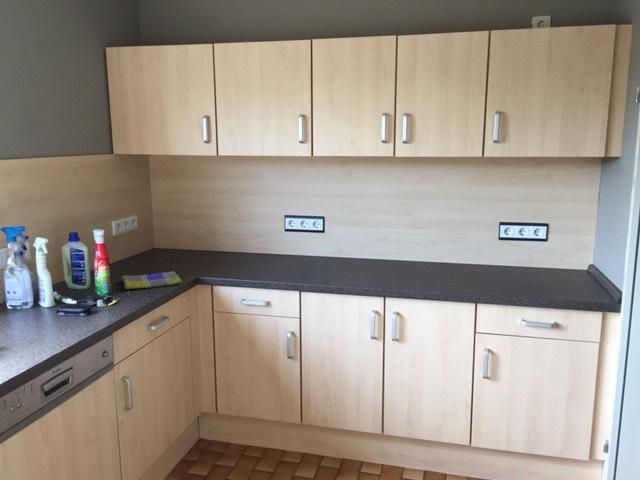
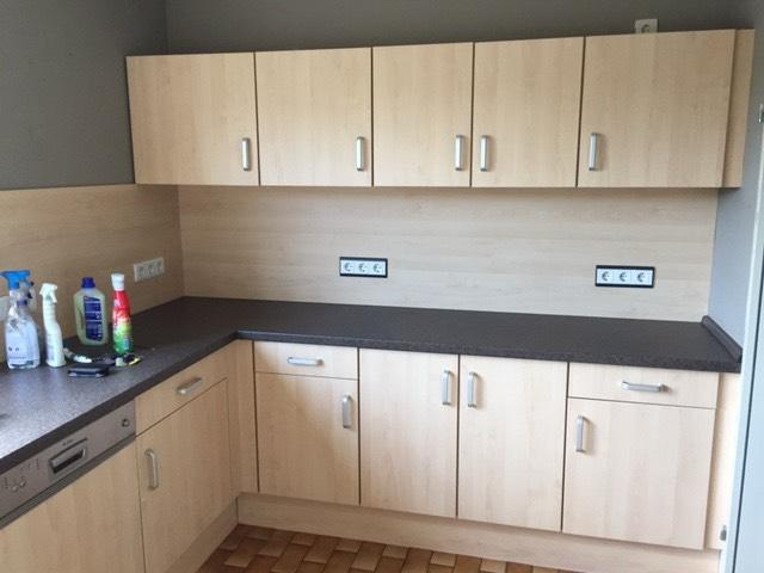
- dish towel (151, 279)
